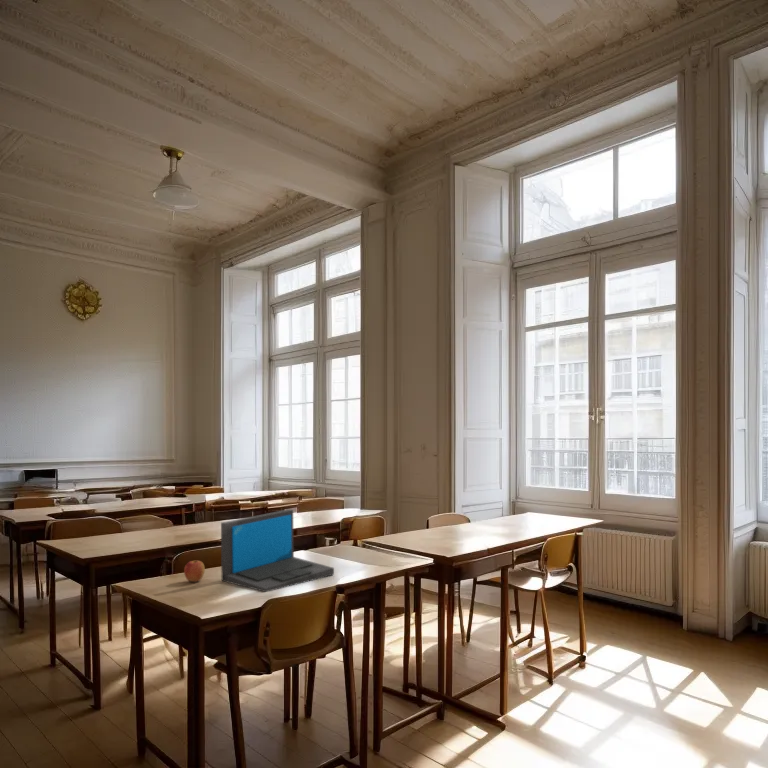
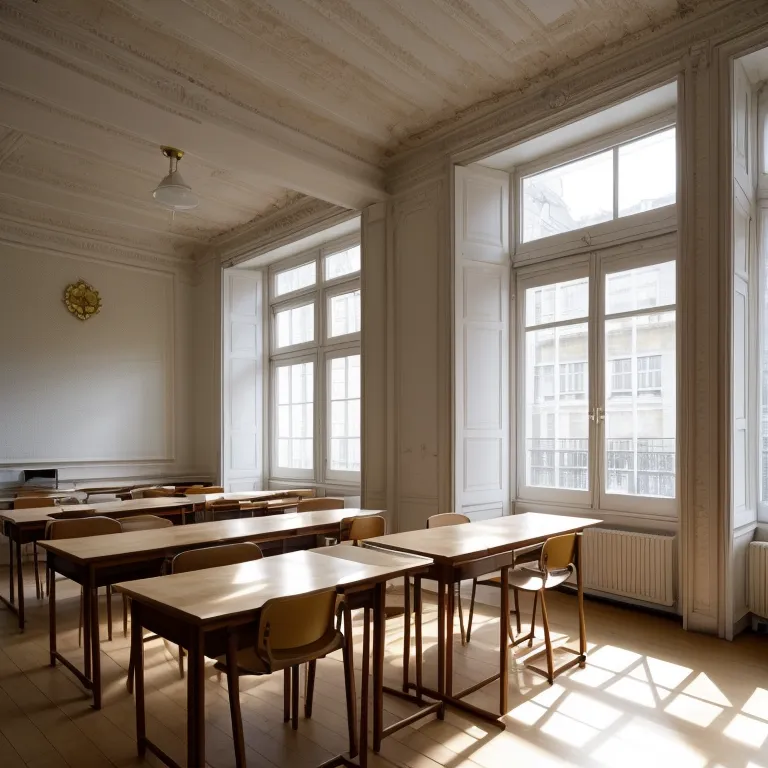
- apple (194, 571)
- laptop (278, 548)
